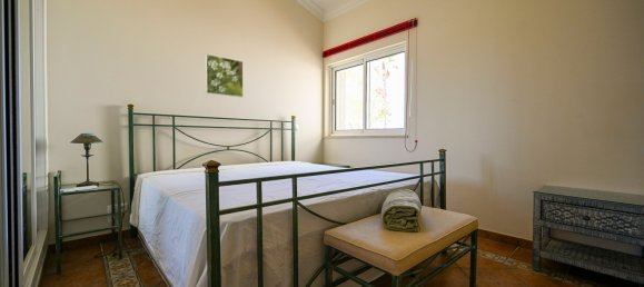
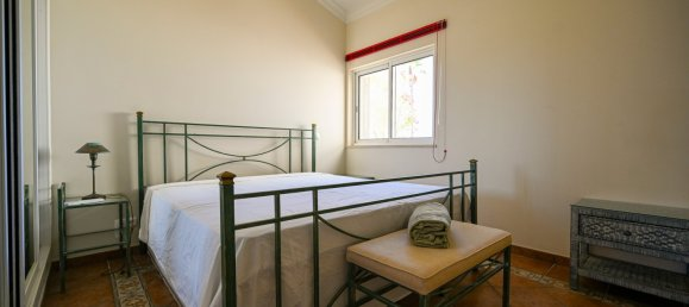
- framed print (225, 76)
